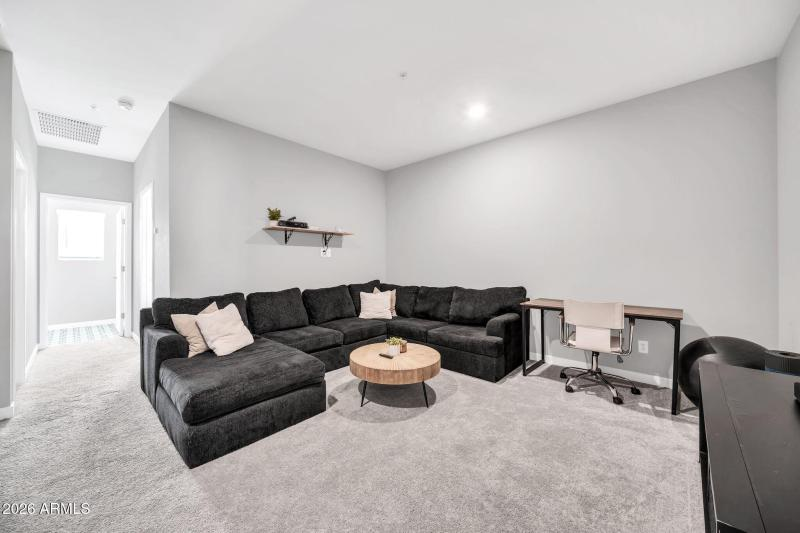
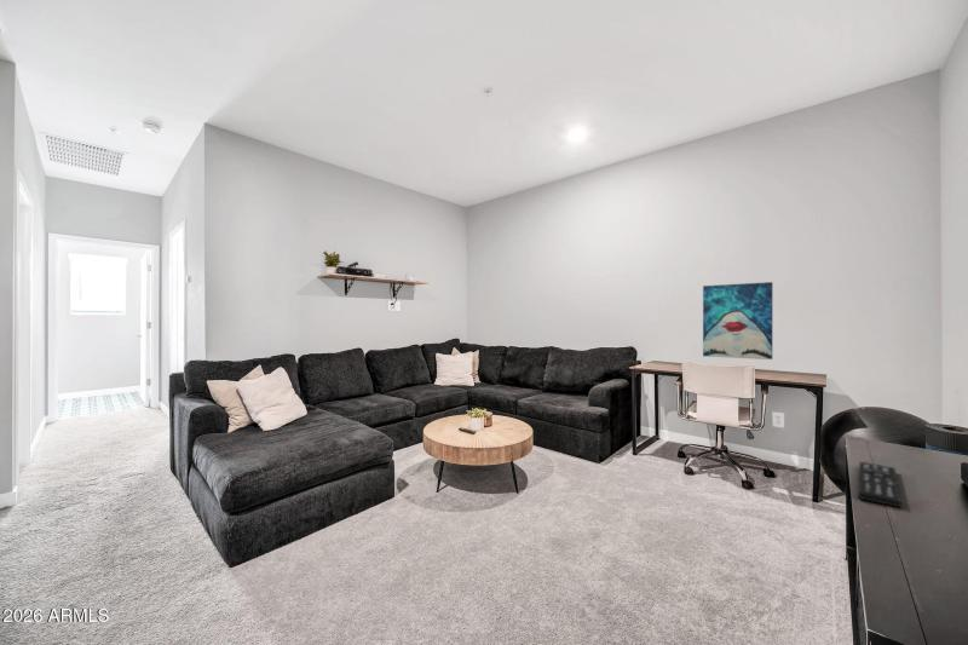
+ remote control (877, 480)
+ wall art (736, 321)
